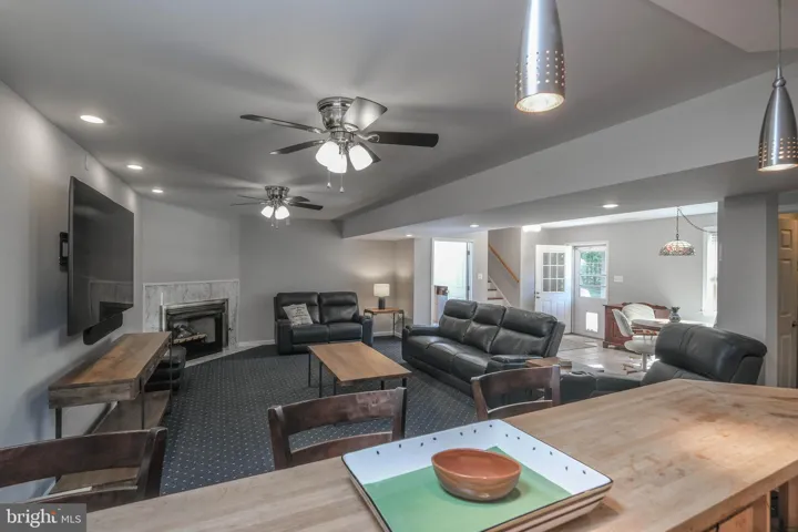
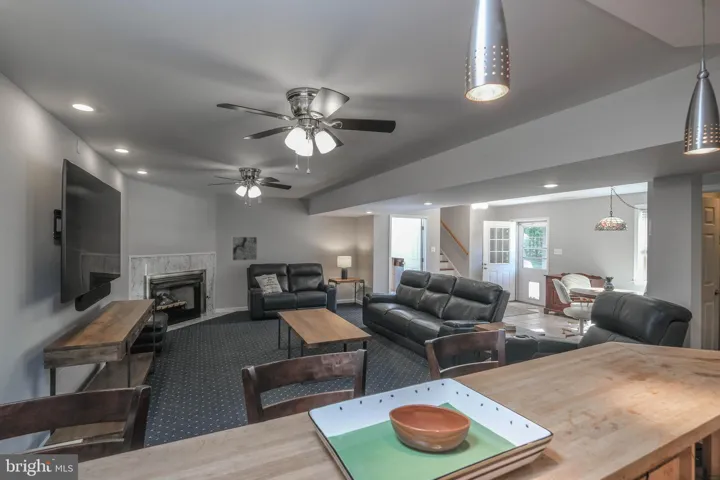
+ wall art (244, 248)
